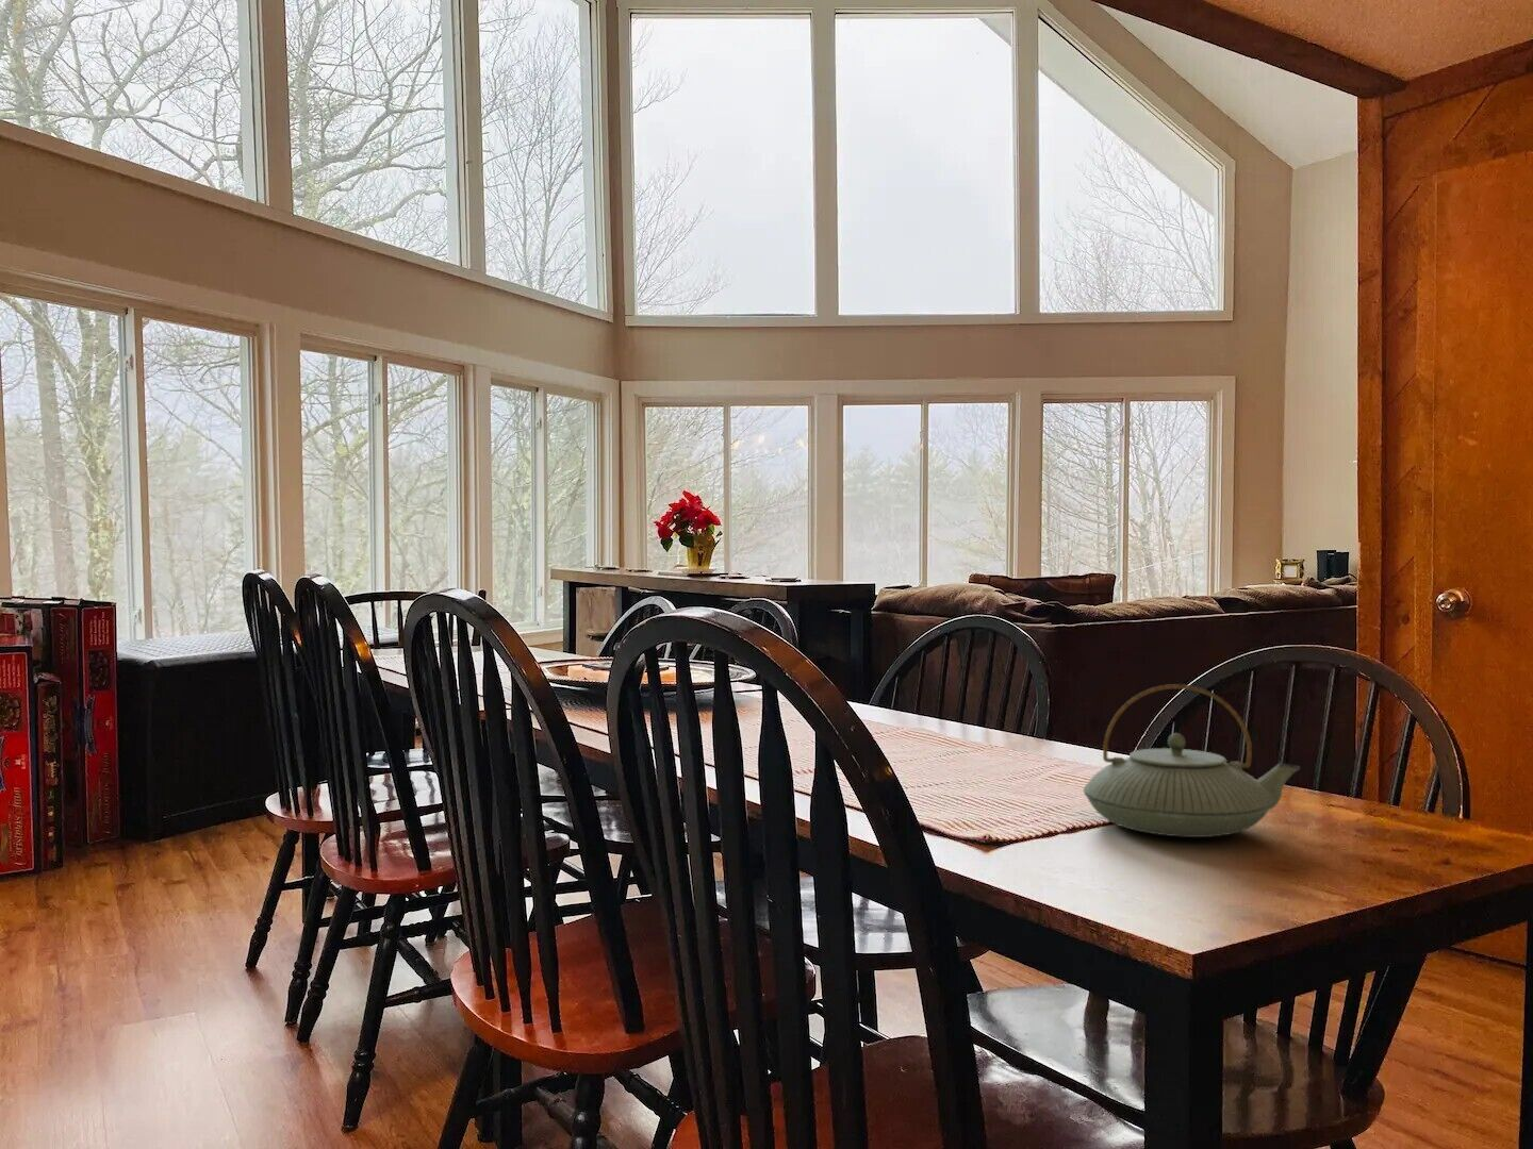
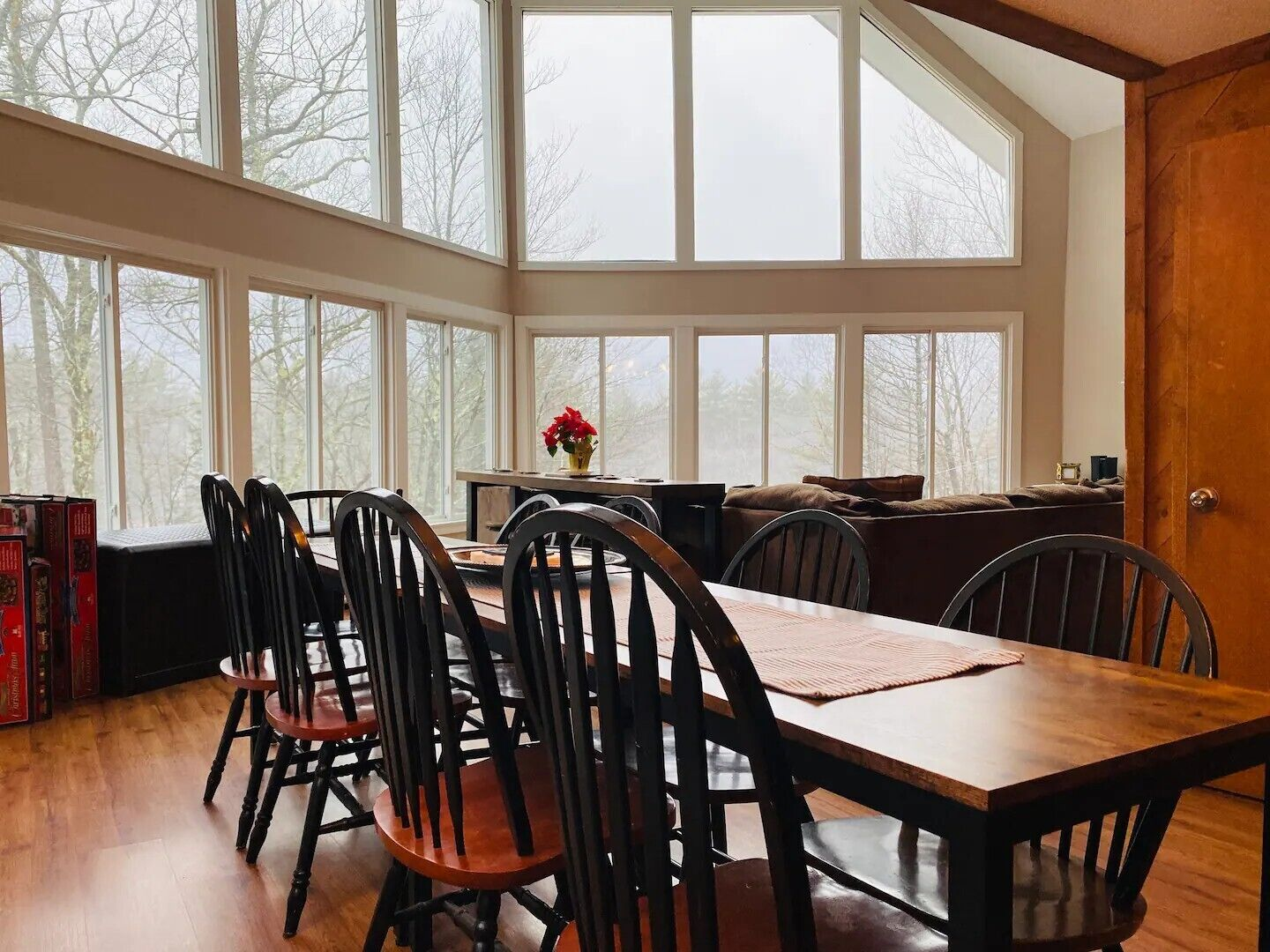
- teapot (1189, 756)
